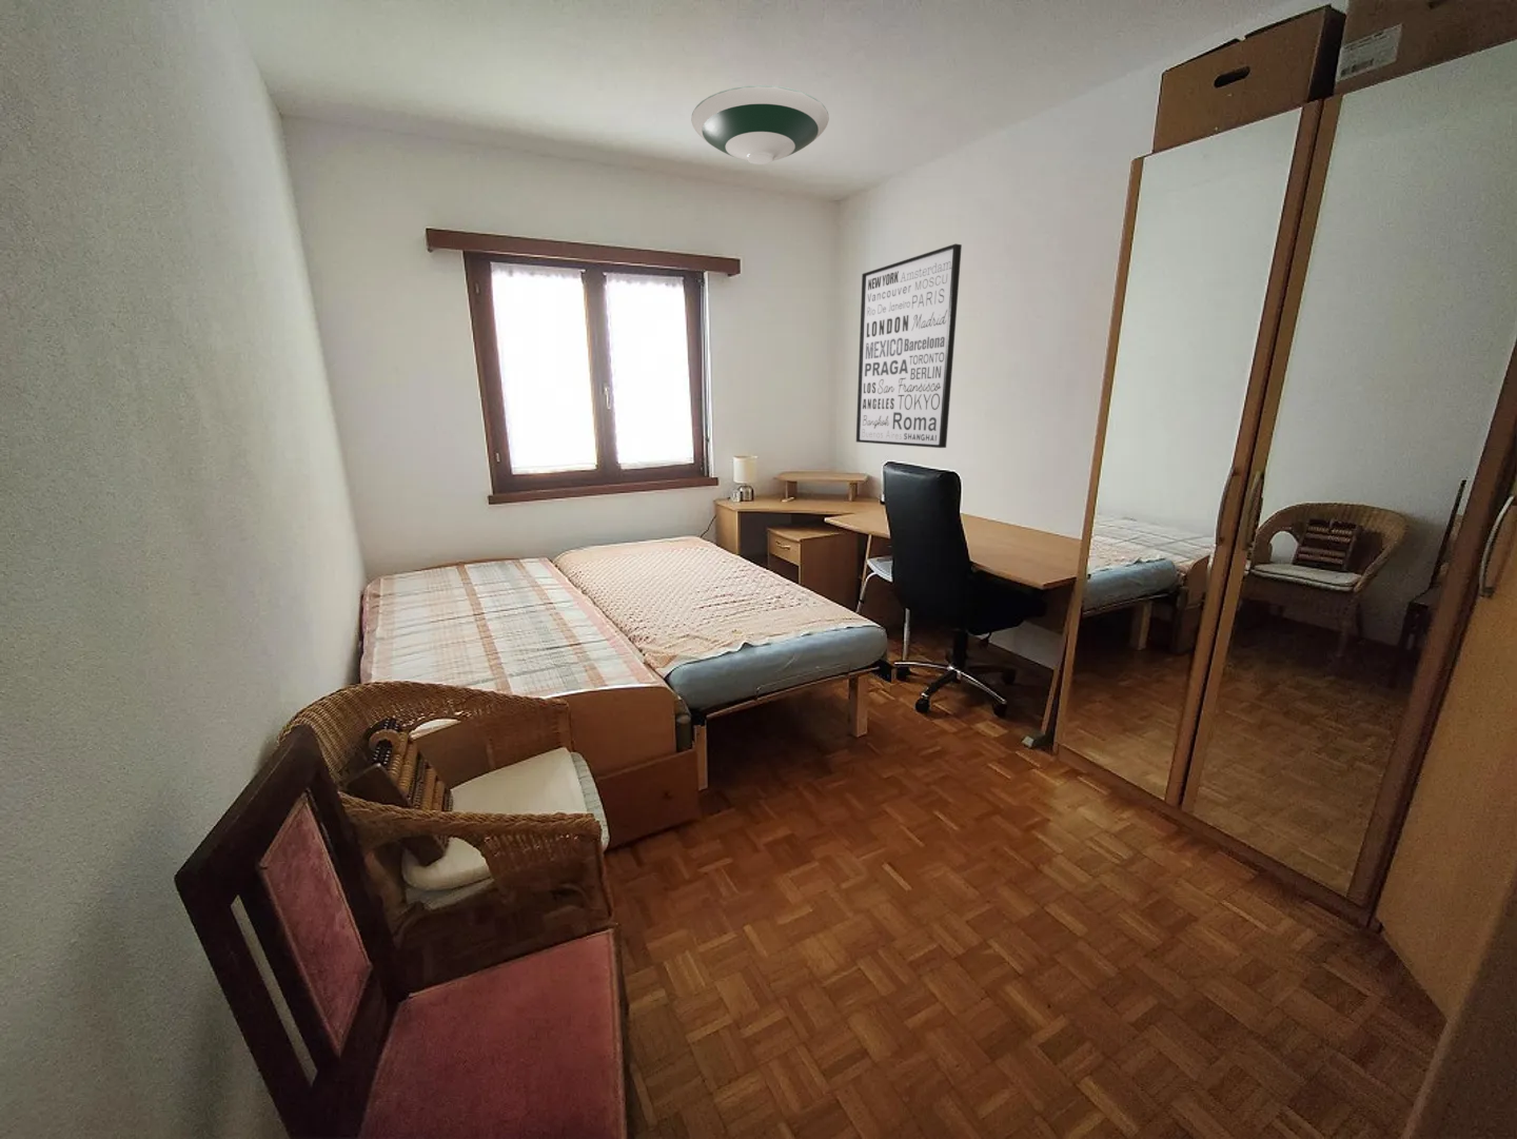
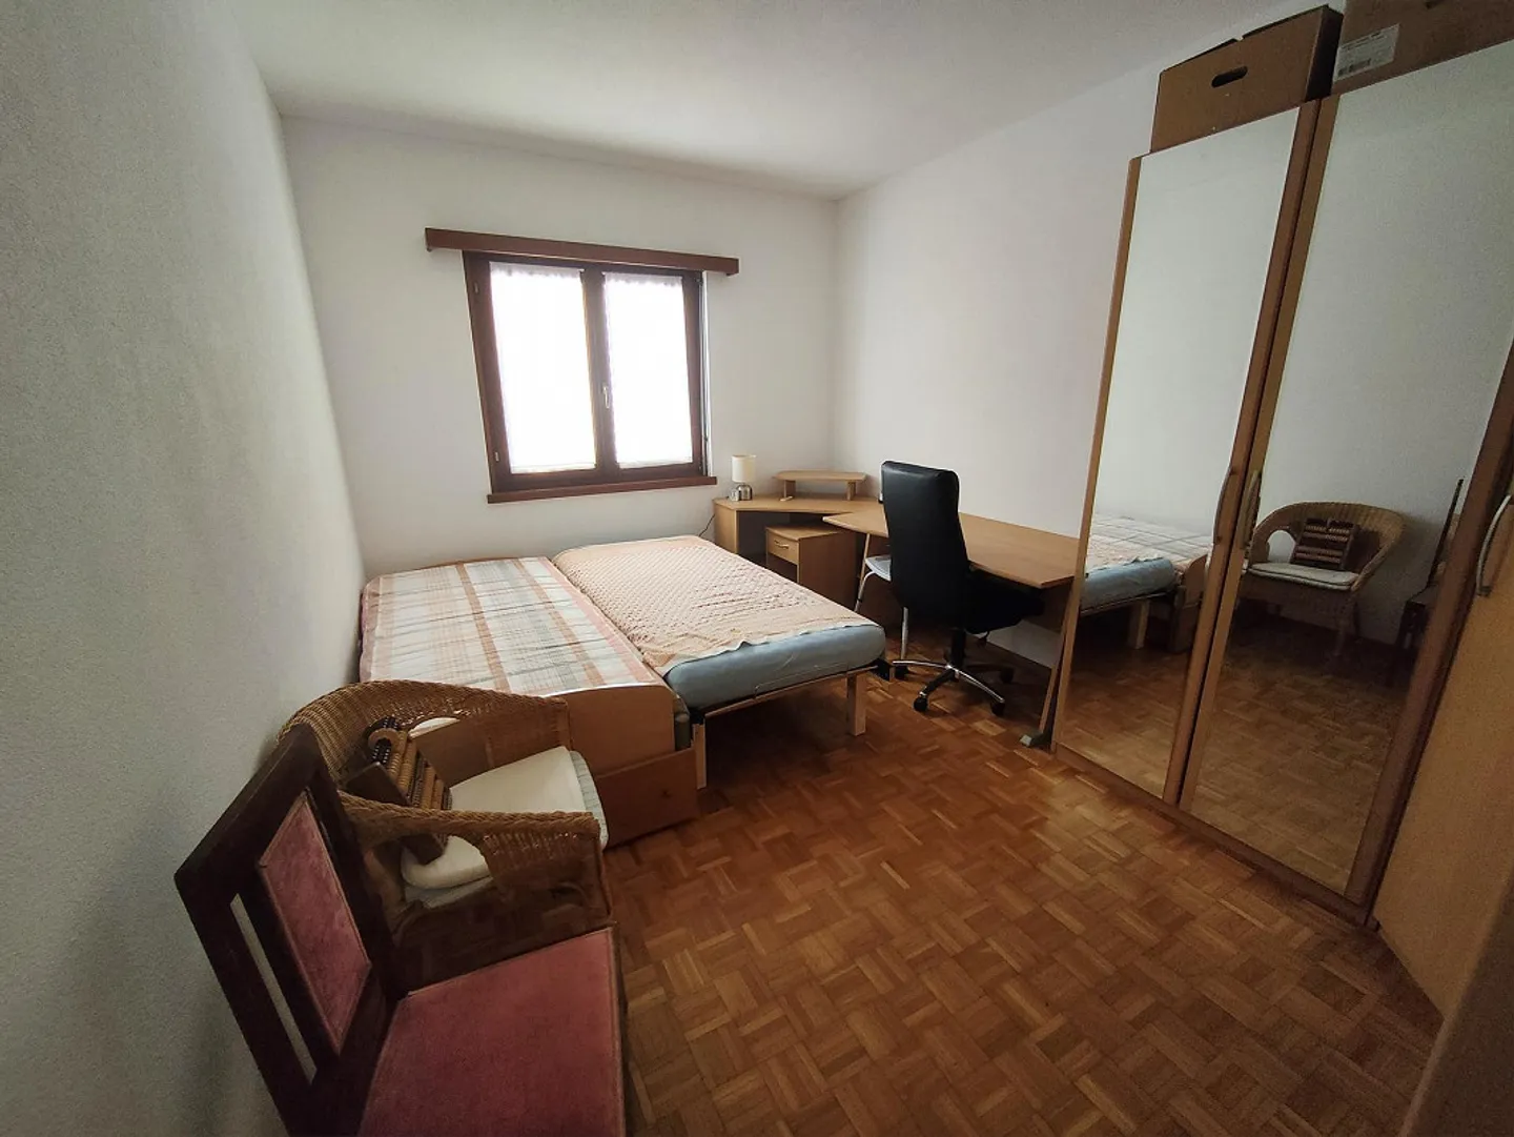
- wall art (902, 357)
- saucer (760, 140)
